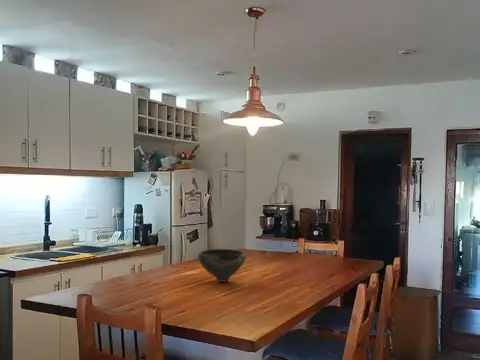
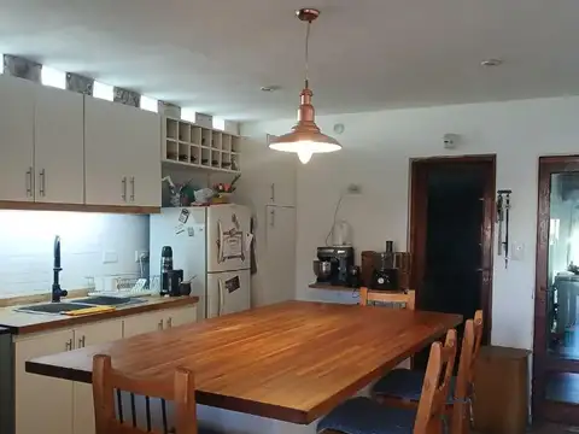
- bowl (221, 266)
